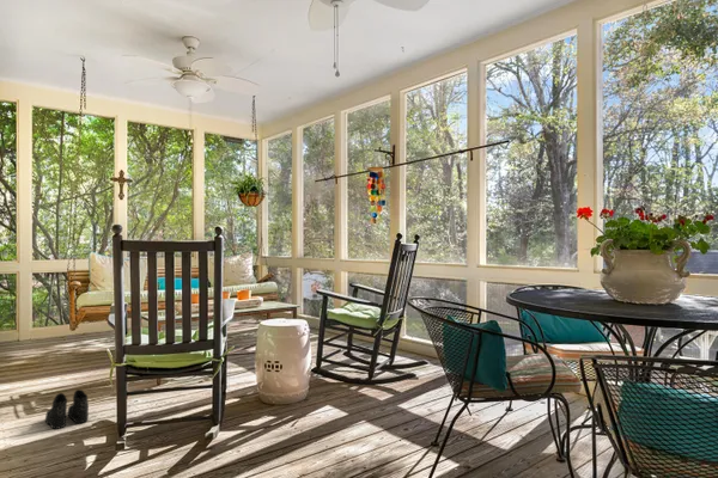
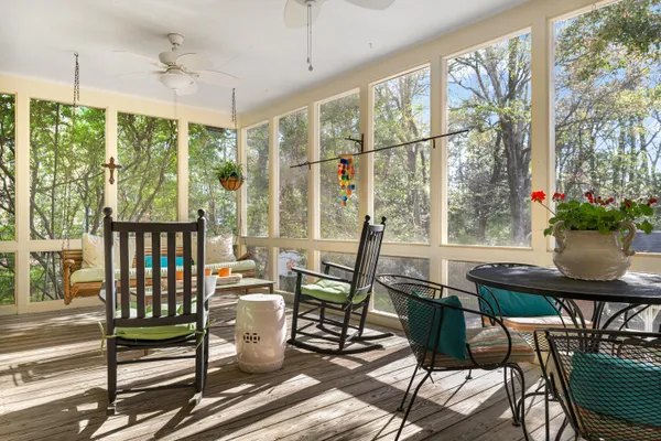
- boots (66, 405)
